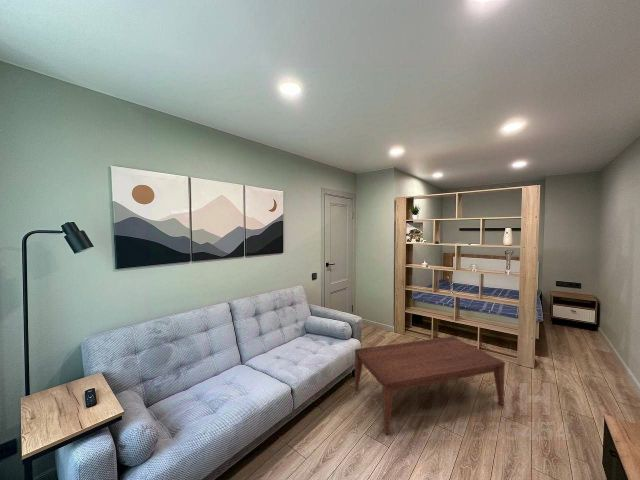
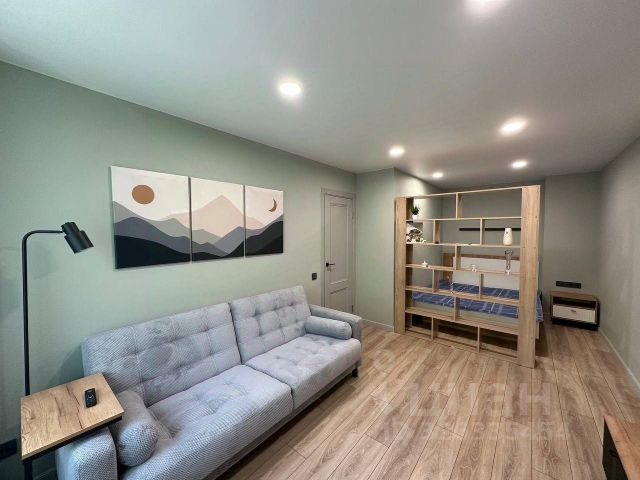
- coffee table (425, 376)
